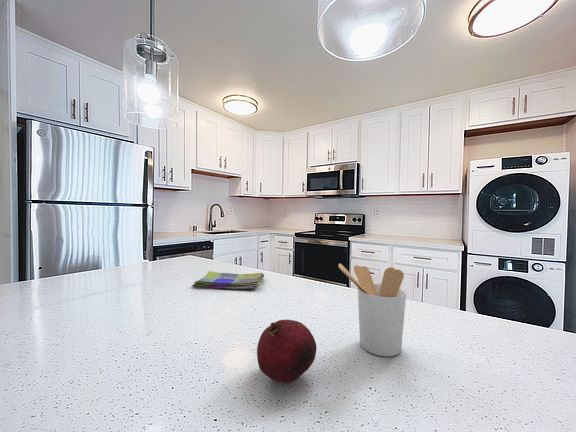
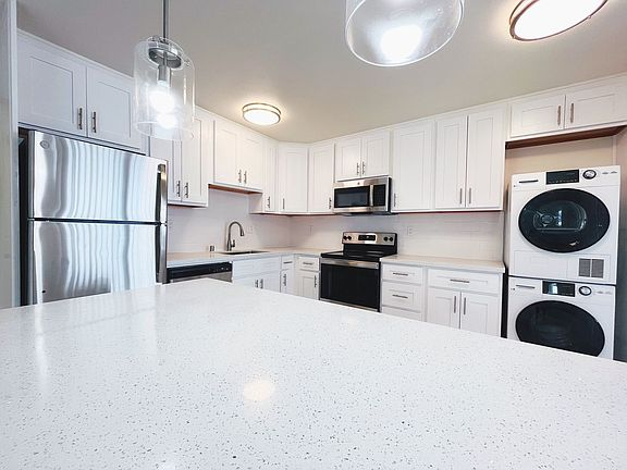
- fruit (284, 347)
- dish towel (231, 278)
- utensil holder (369, 304)
